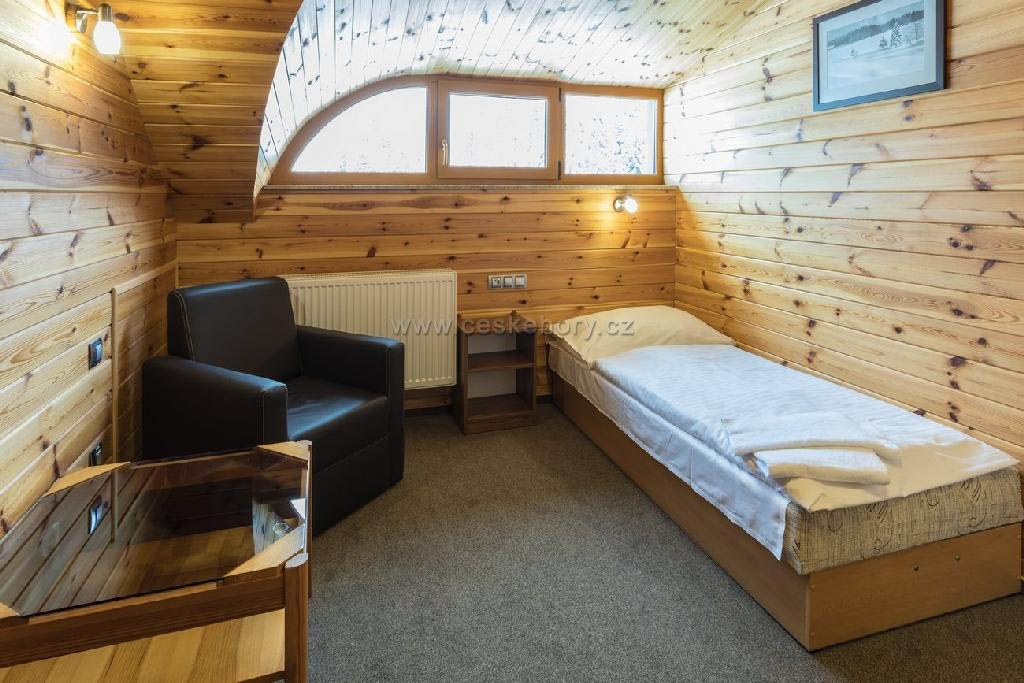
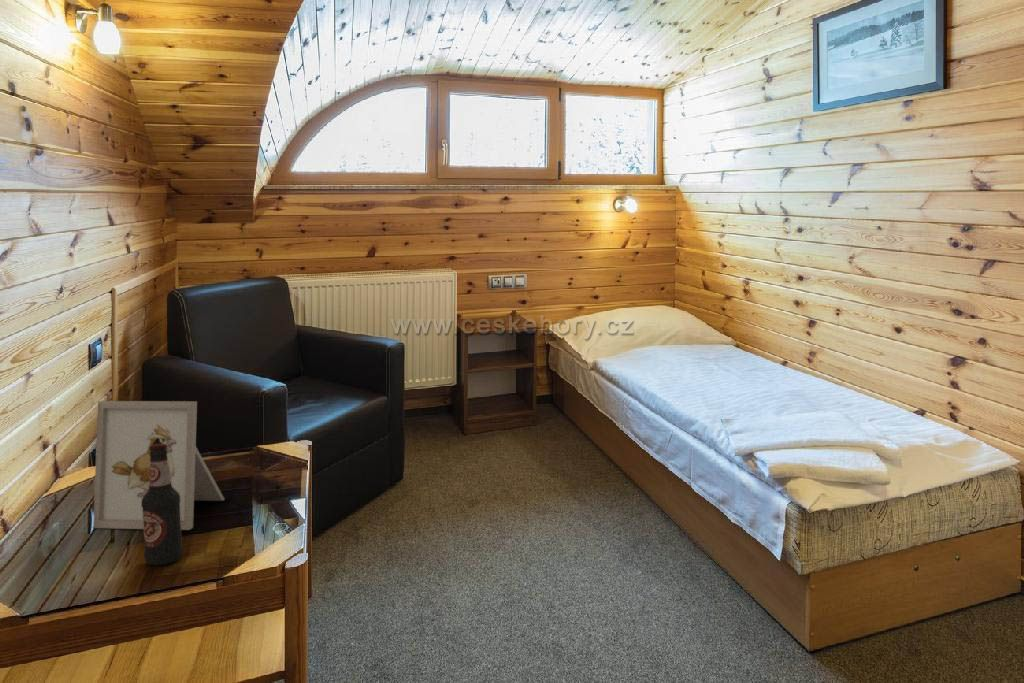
+ bottle (161, 503)
+ picture frame (167, 455)
